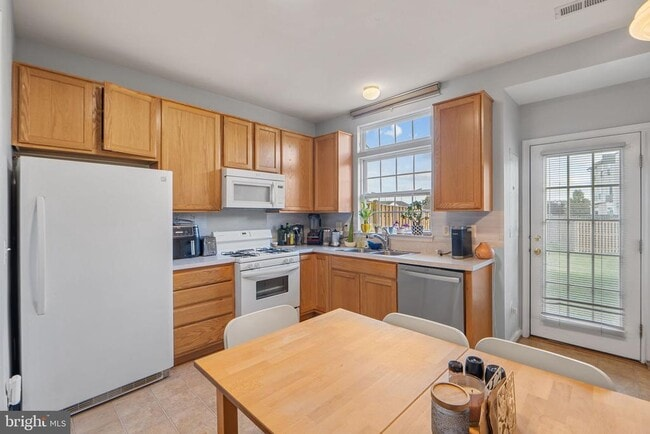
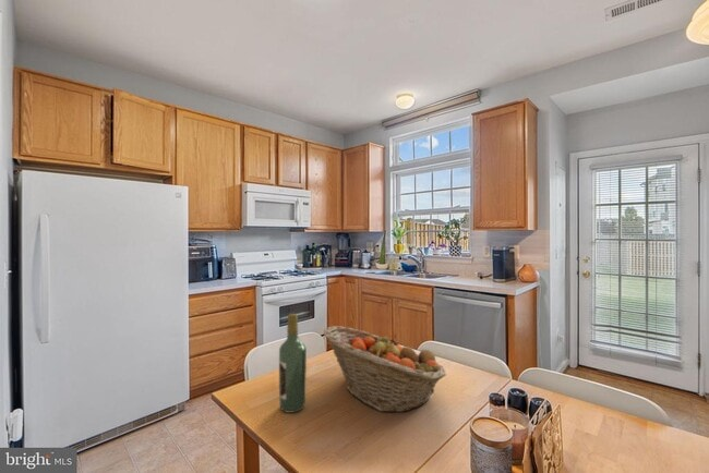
+ wine bottle (292, 361)
+ fruit basket (381, 359)
